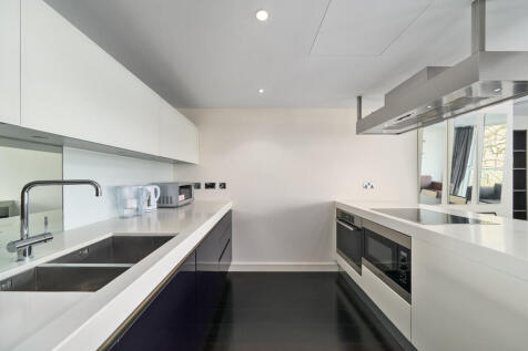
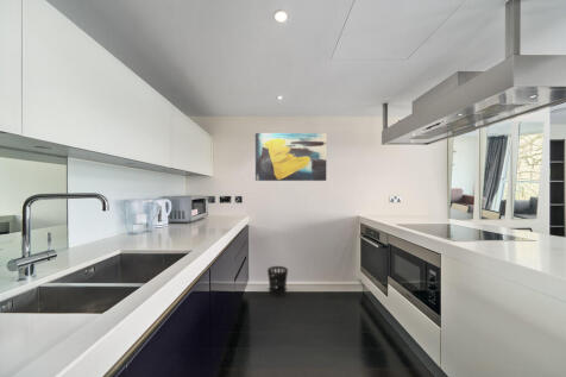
+ wall art (290, 157)
+ wastebasket (277, 281)
